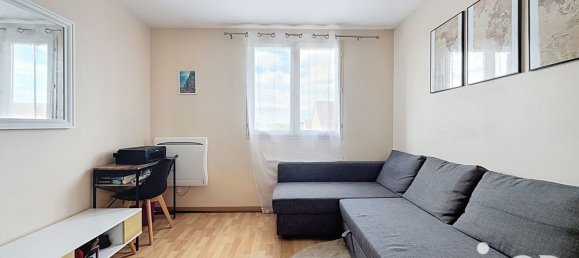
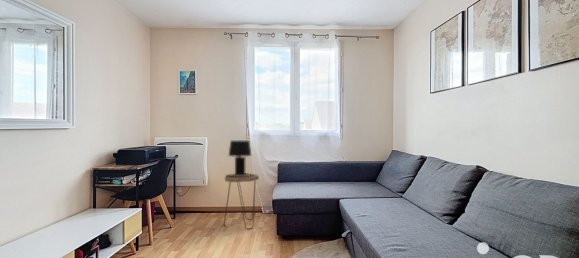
+ table lamp (240, 158)
+ side table (240, 200)
